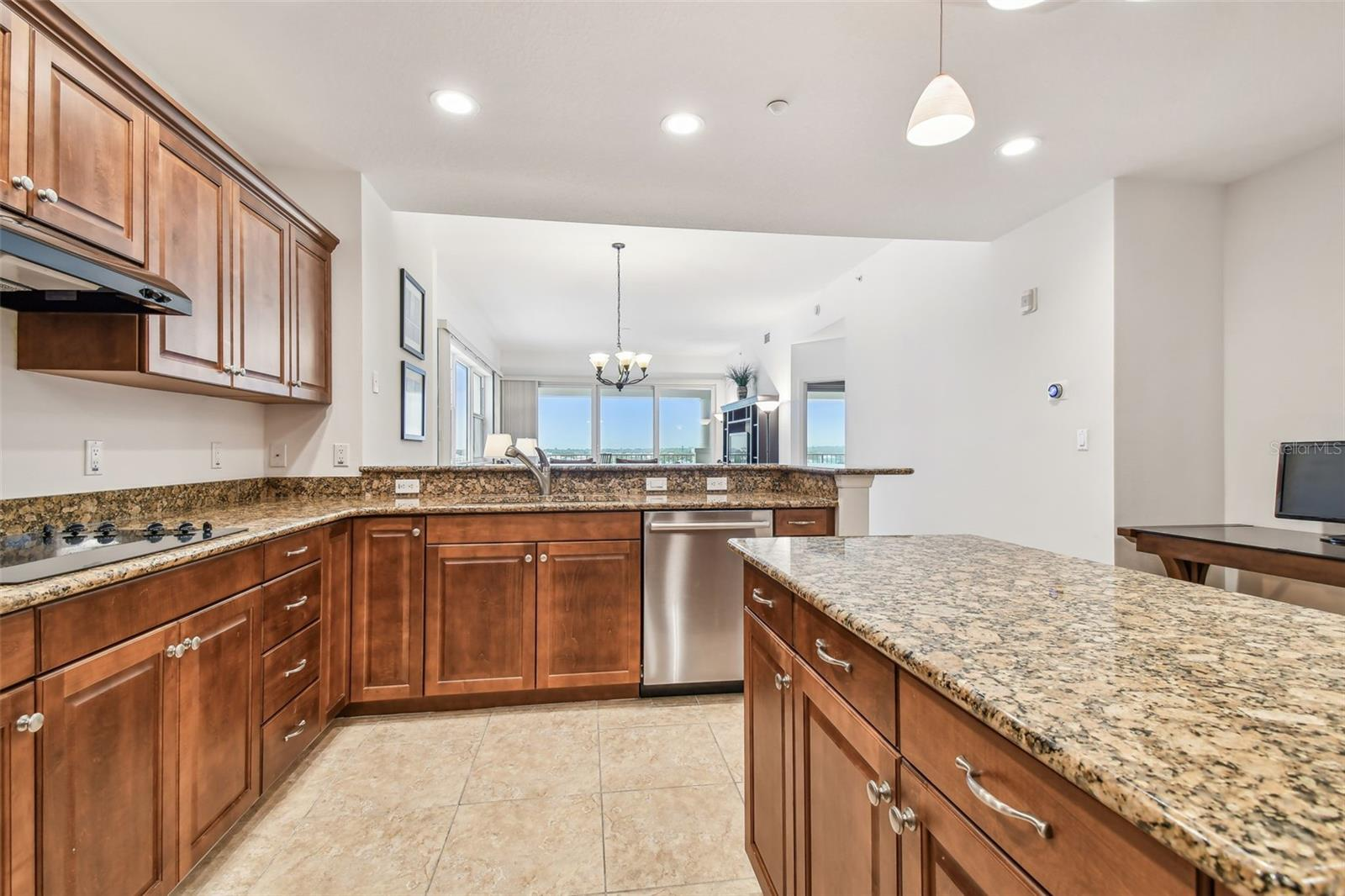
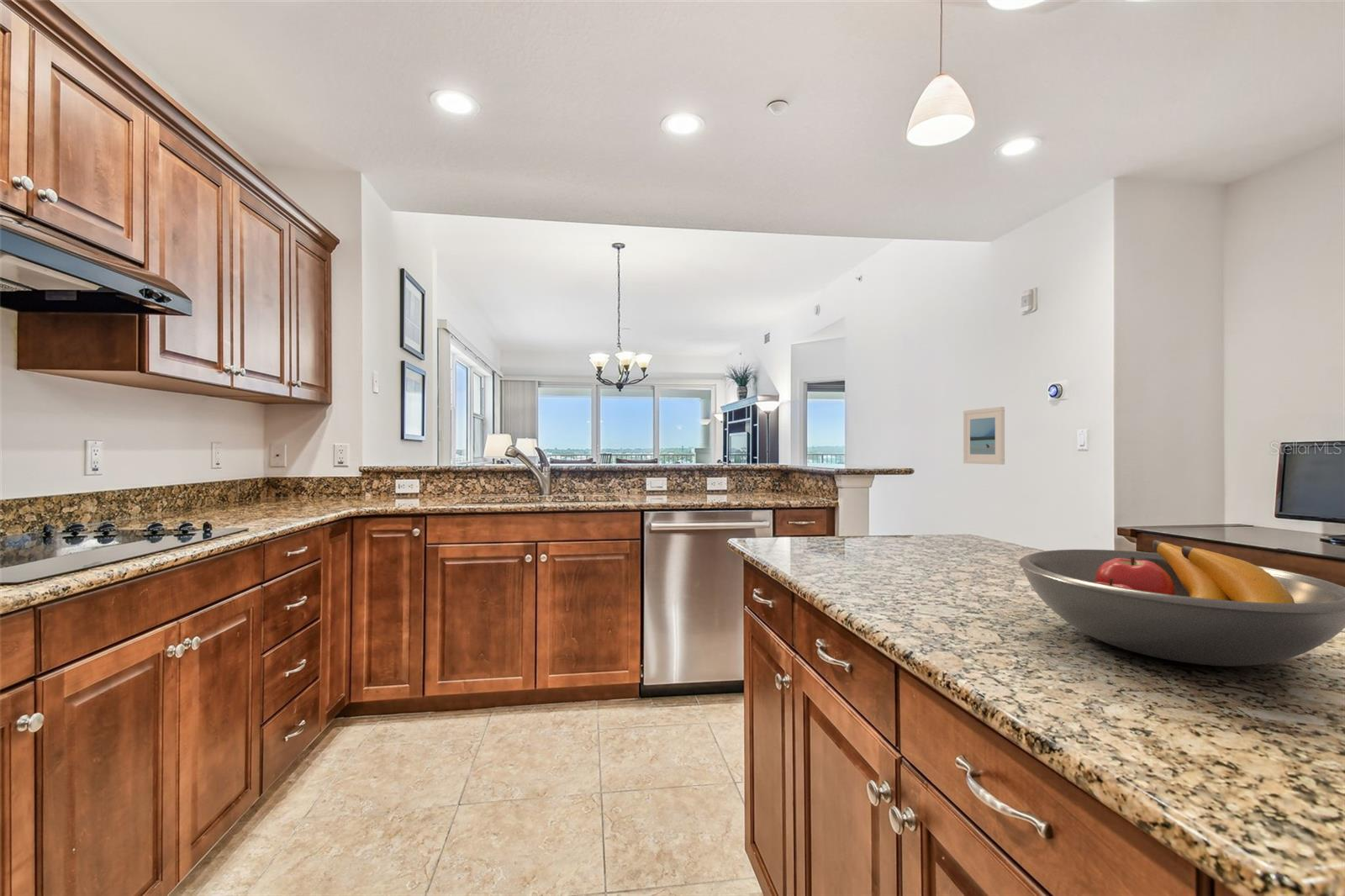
+ fruit bowl (1166, 598)
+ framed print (983, 436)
